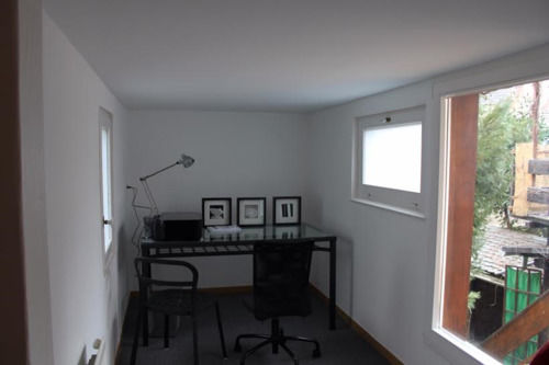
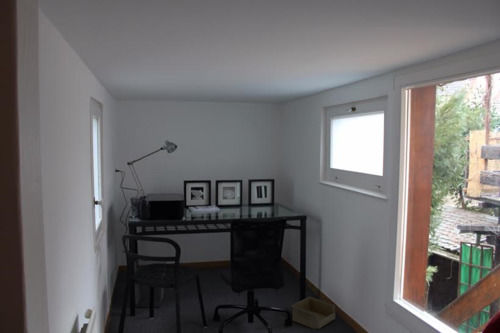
+ storage bin (313, 312)
